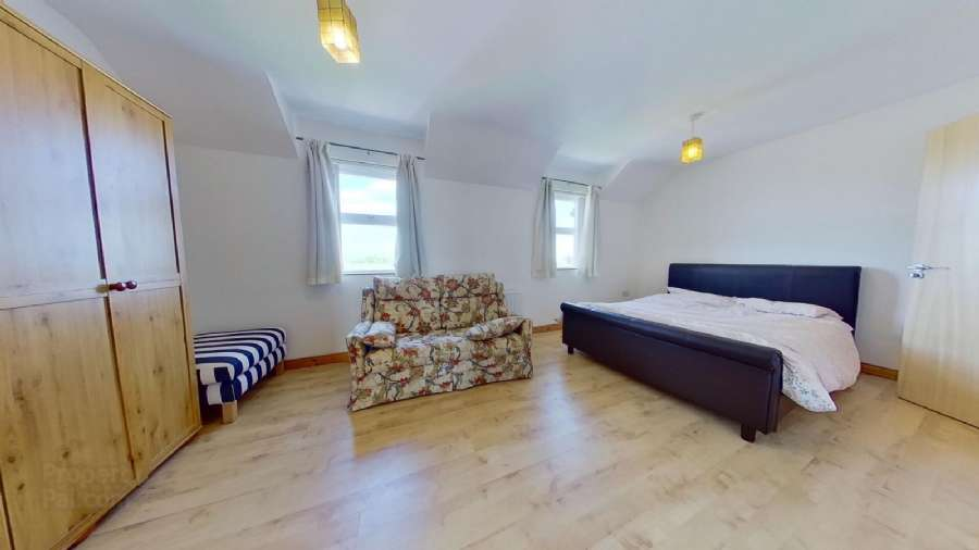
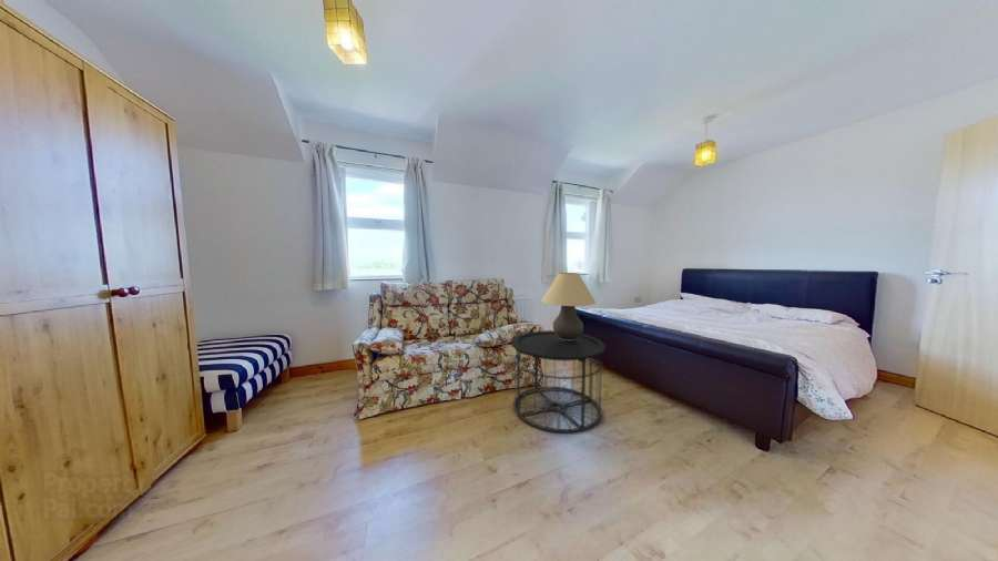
+ side table (554, 375)
+ table lamp (568, 306)
